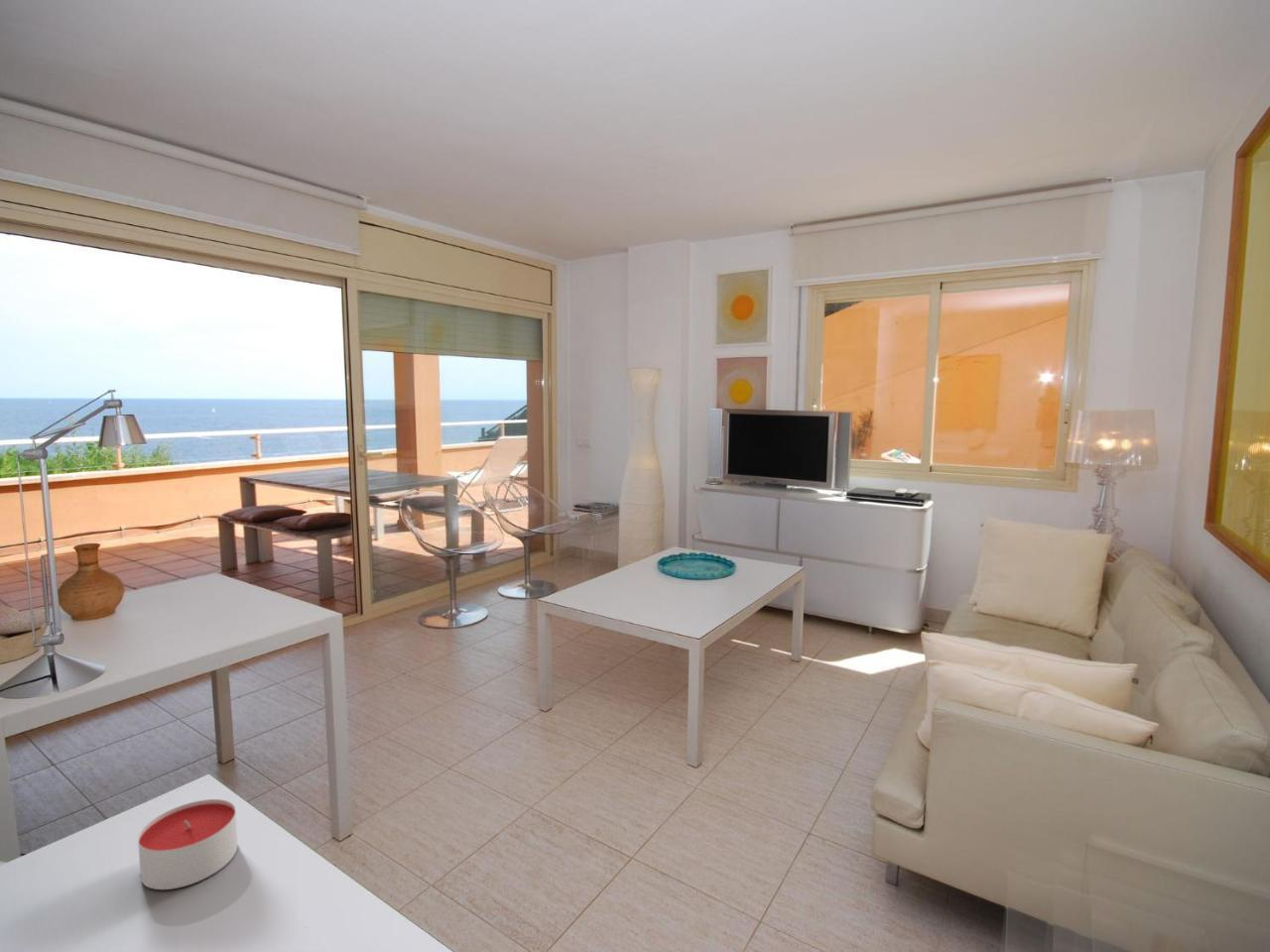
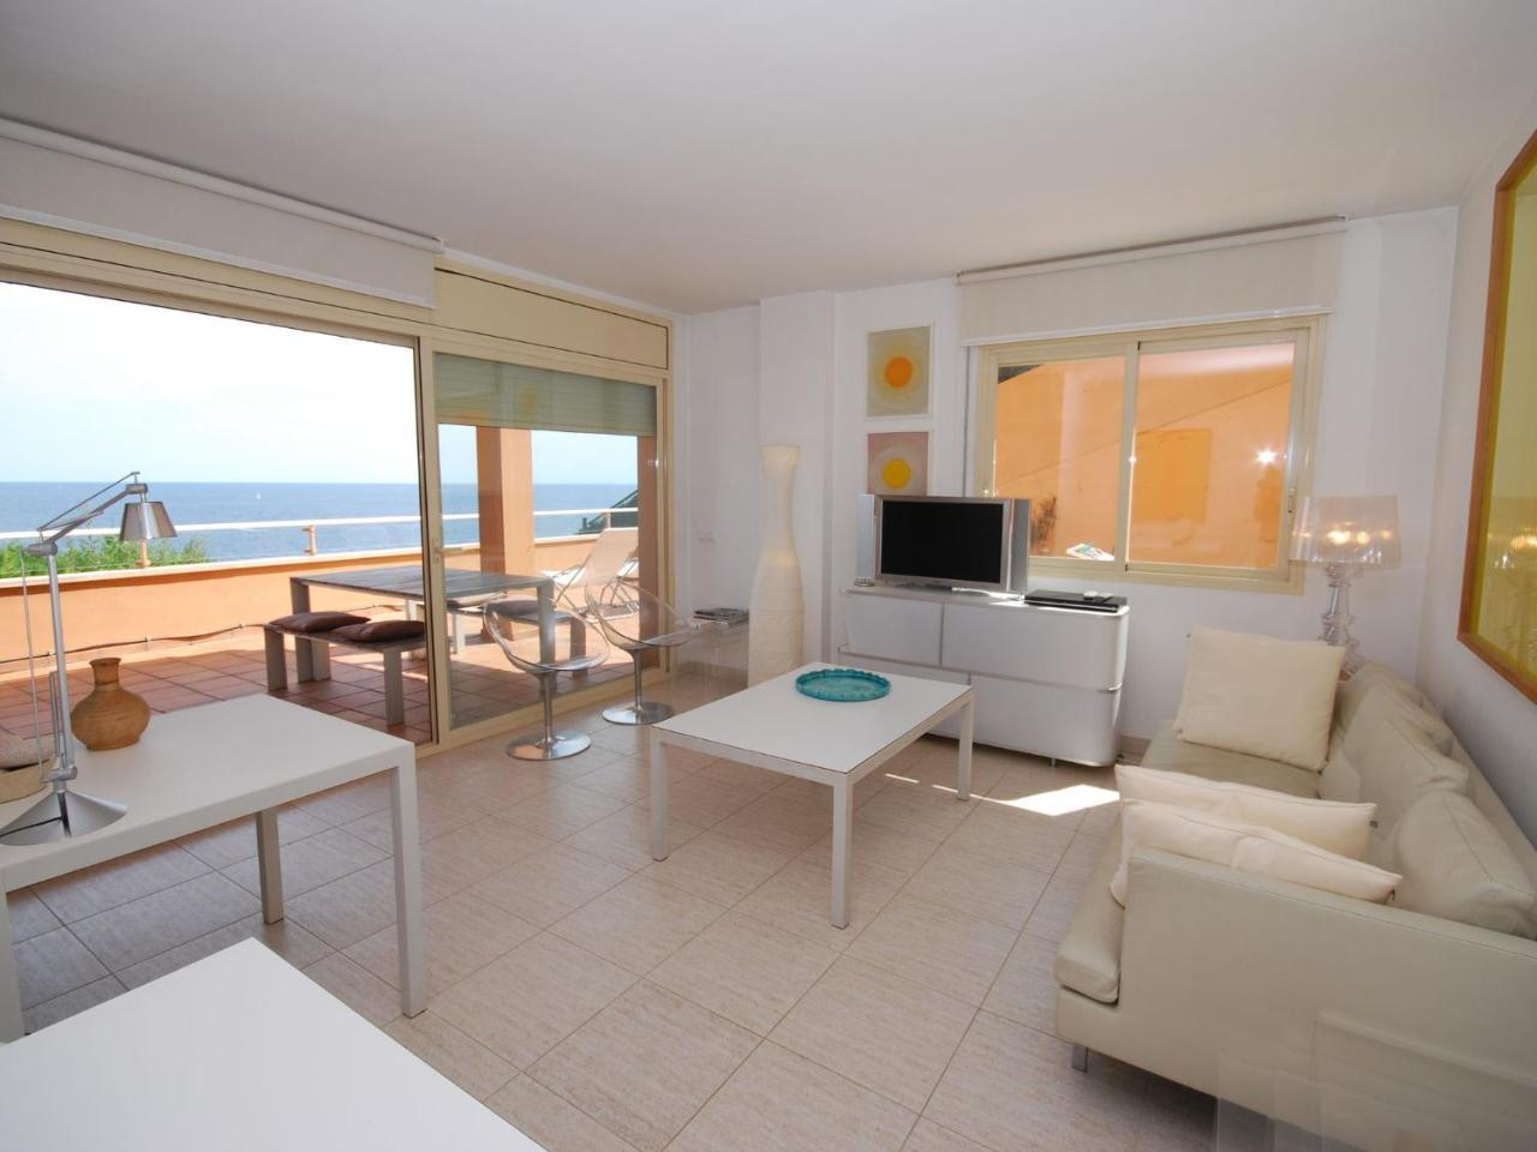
- candle (190, 840)
